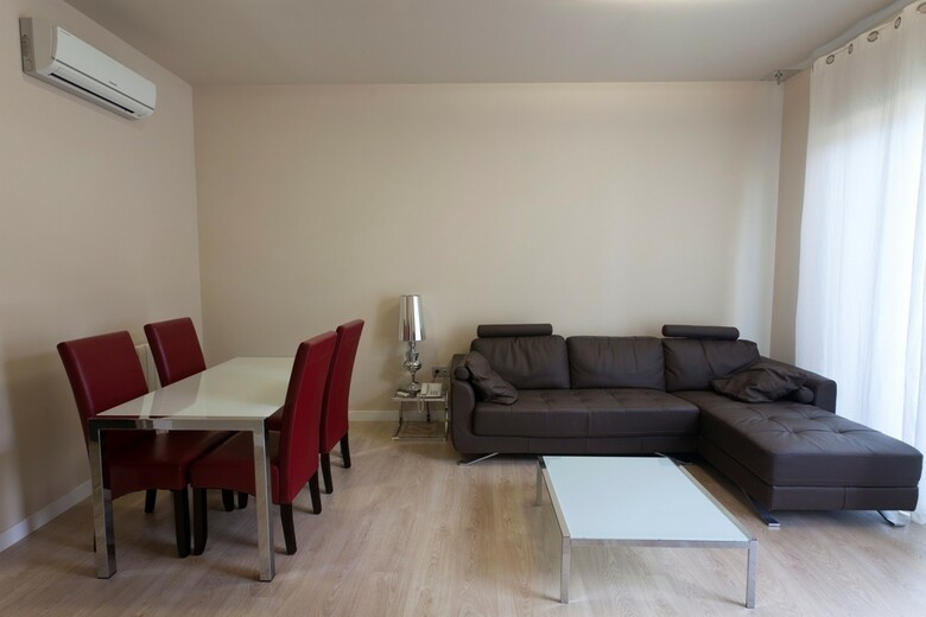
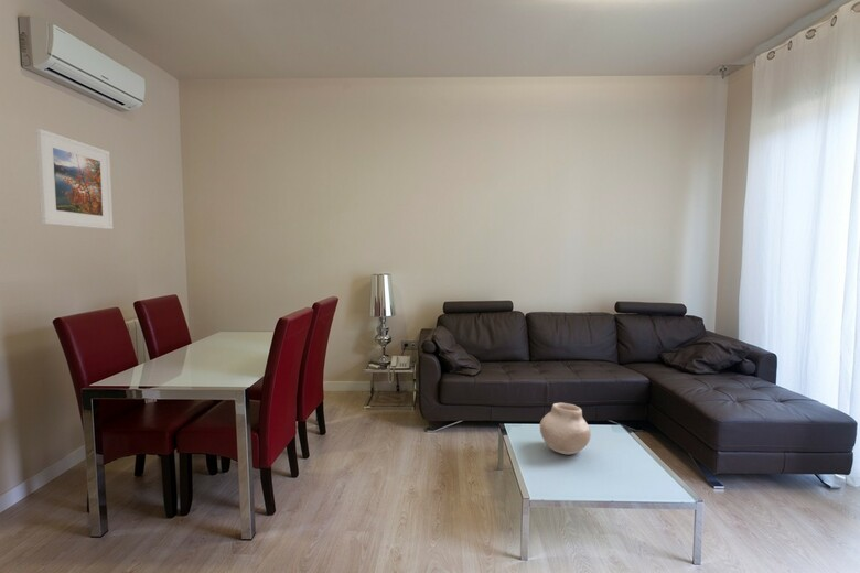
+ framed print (78, 184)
+ vase (565, 428)
